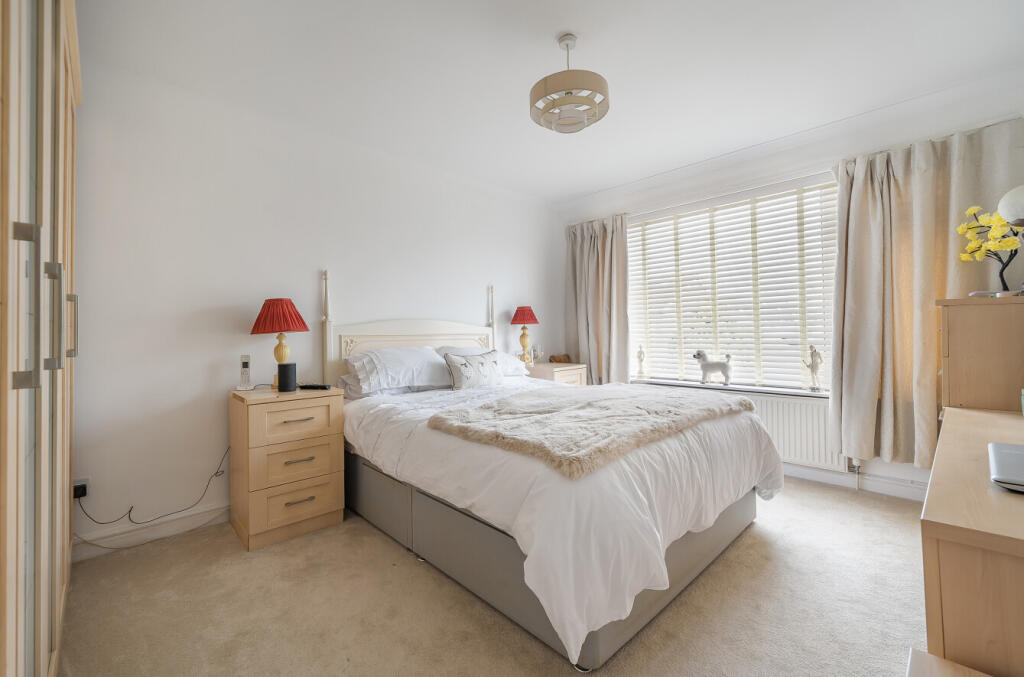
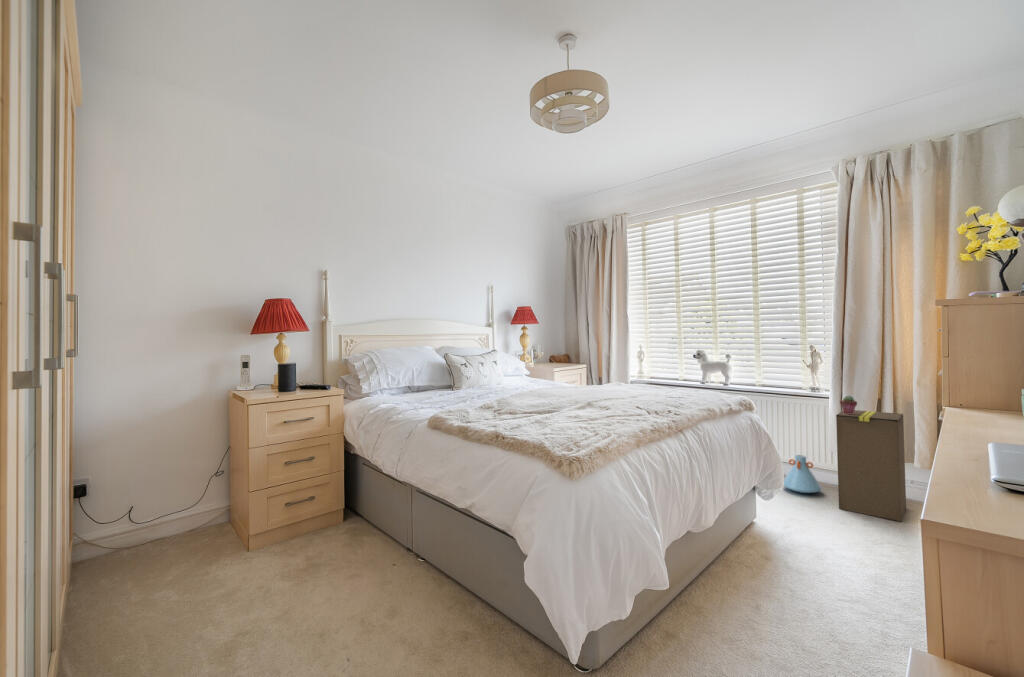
+ vase (801, 473)
+ cardboard box (871, 461)
+ potted succulent (848, 404)
